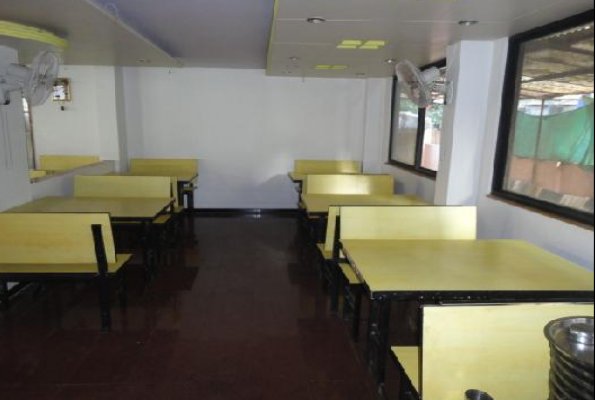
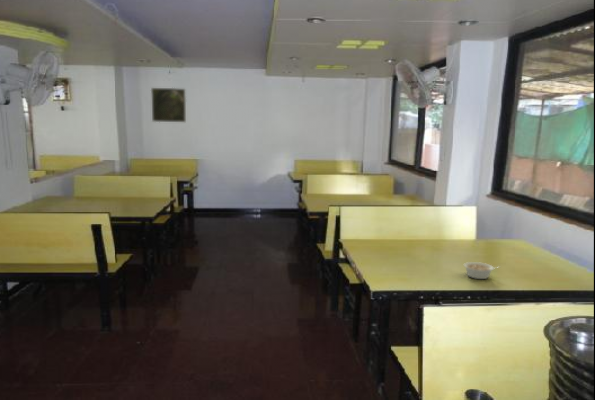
+ legume (479, 270)
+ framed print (168, 105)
